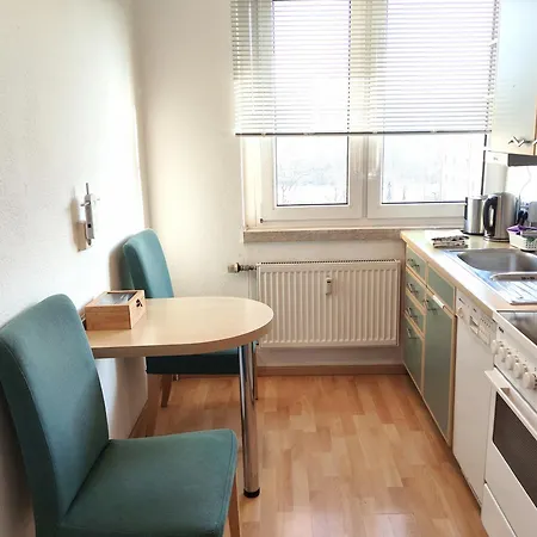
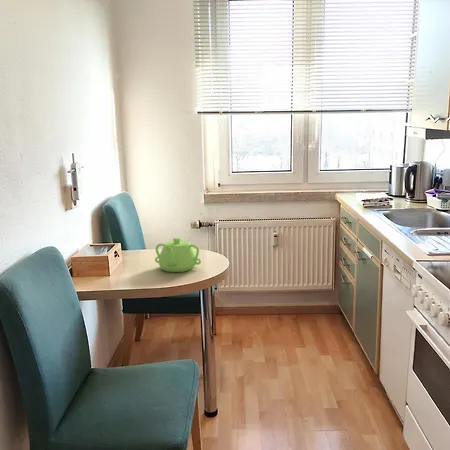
+ teapot (175, 254)
